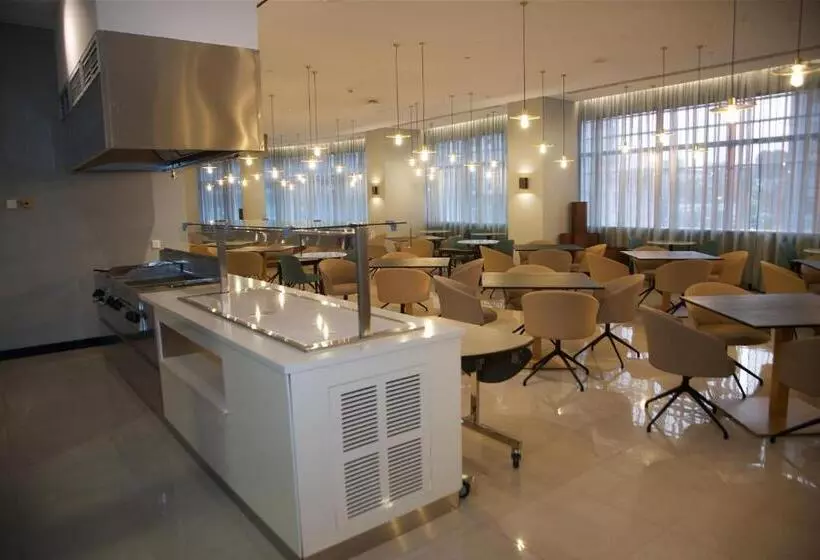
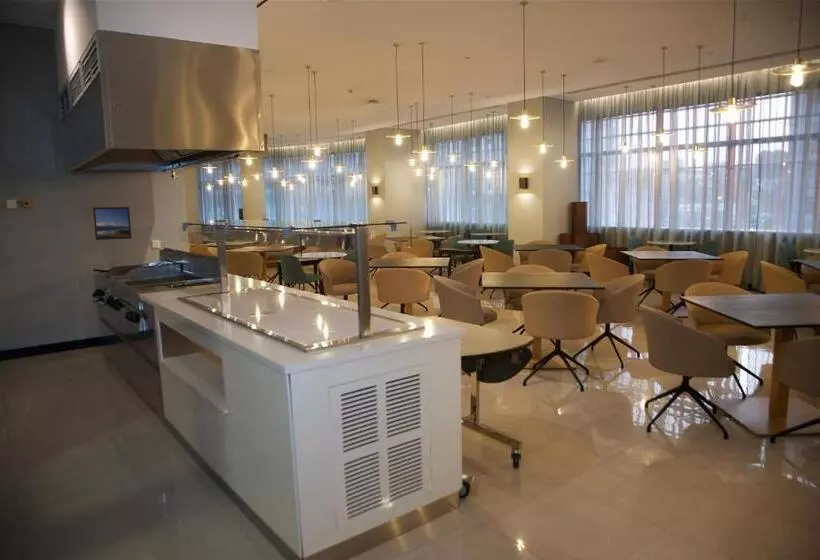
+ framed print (112, 223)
